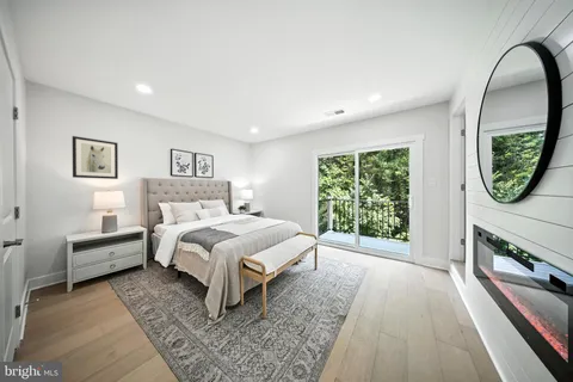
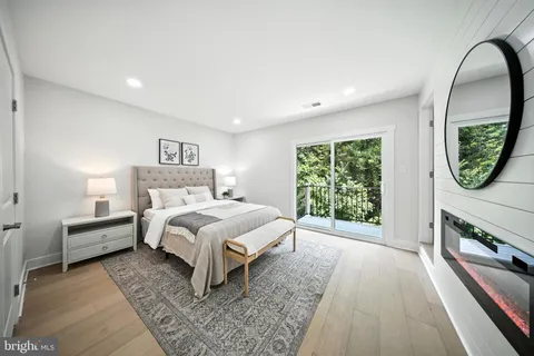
- wall art (96, 159)
